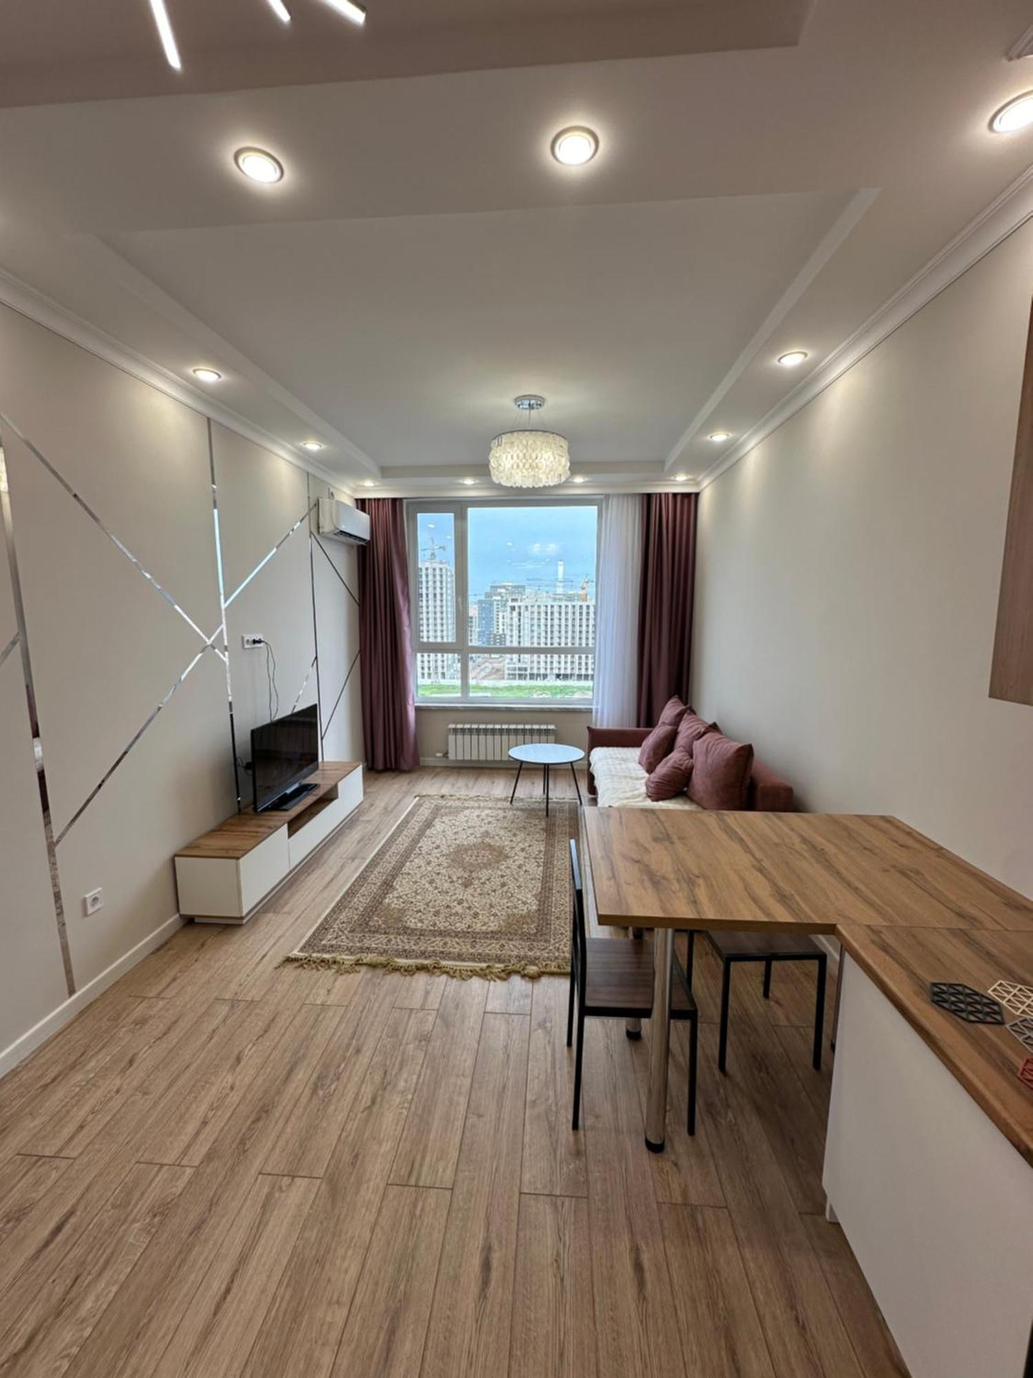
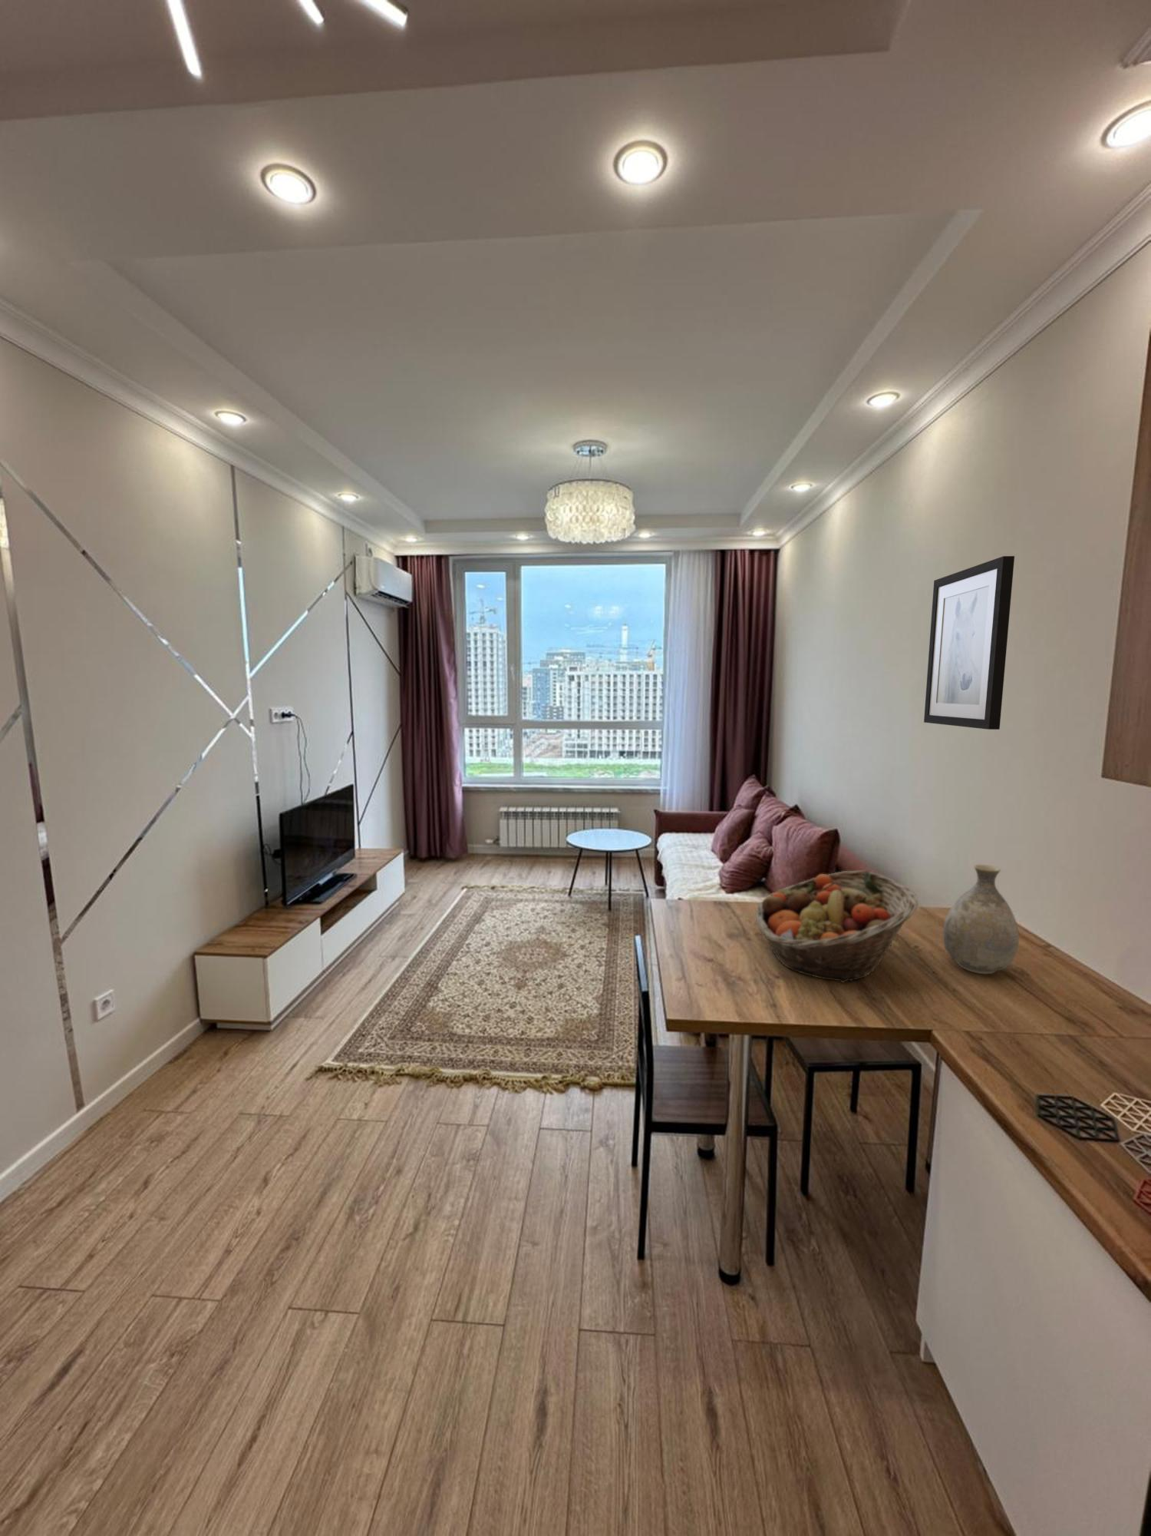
+ wall art (964, 648)
+ fruit basket (831, 918)
+ vase (982, 918)
